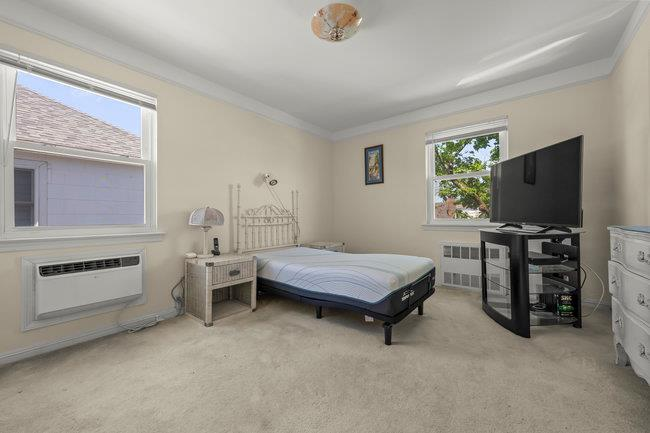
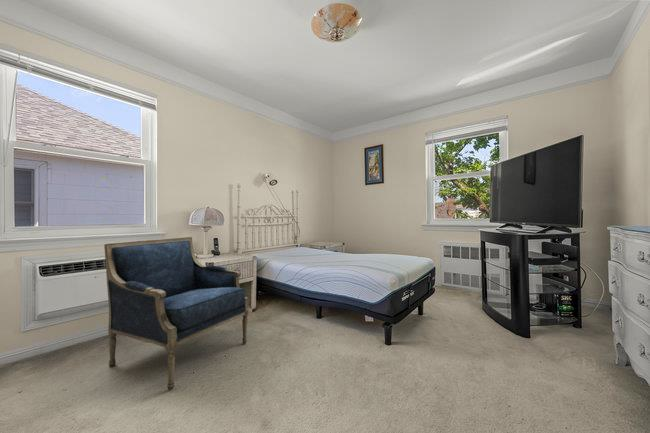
+ armchair (182, 296)
